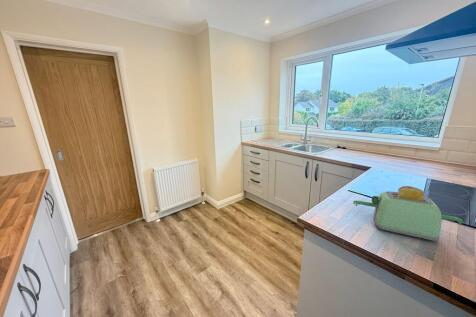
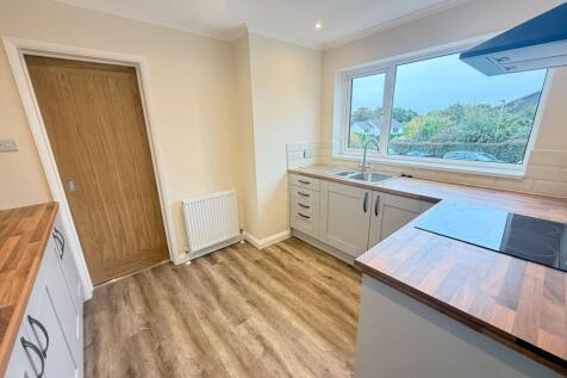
- toaster (405, 206)
